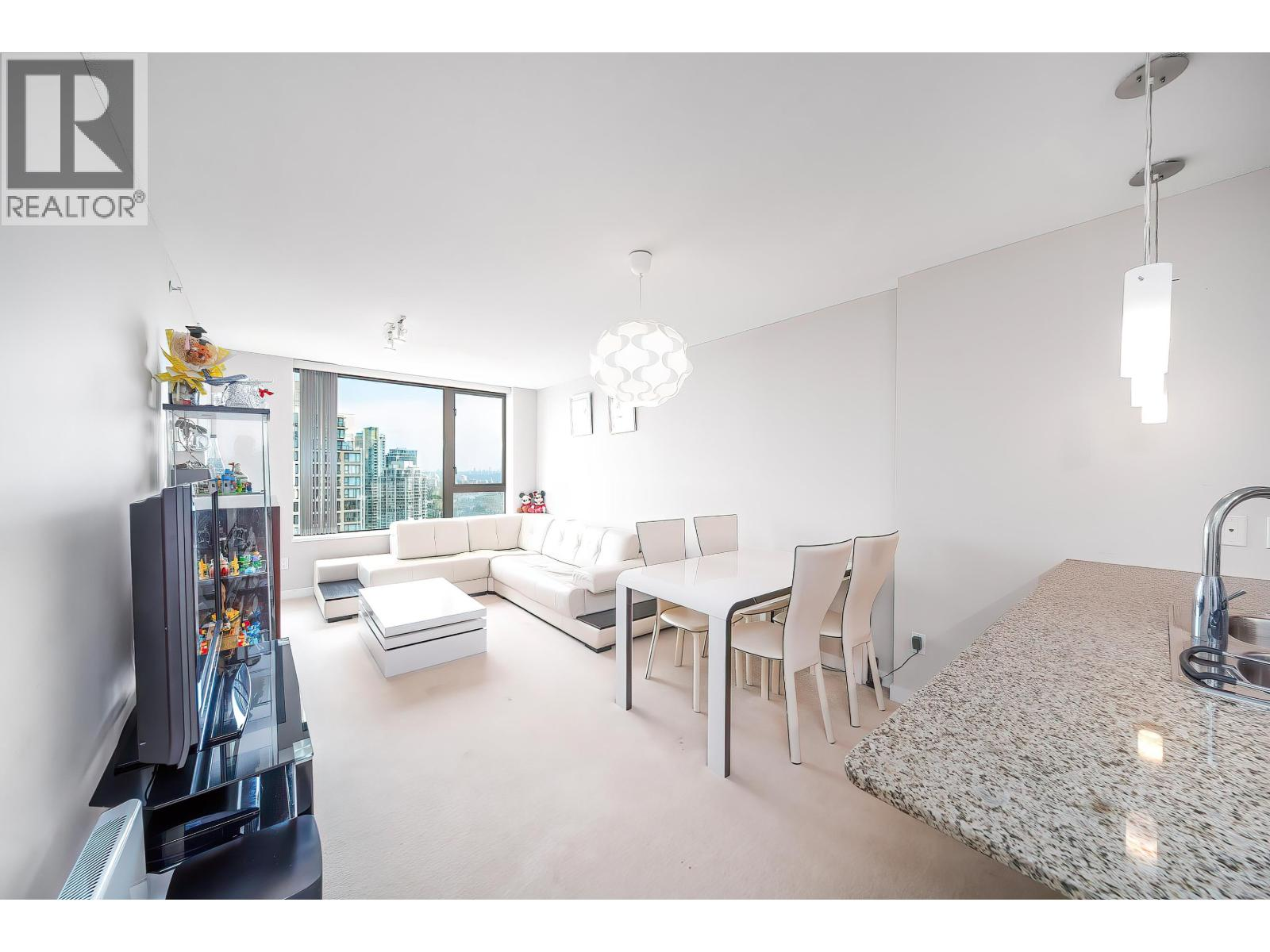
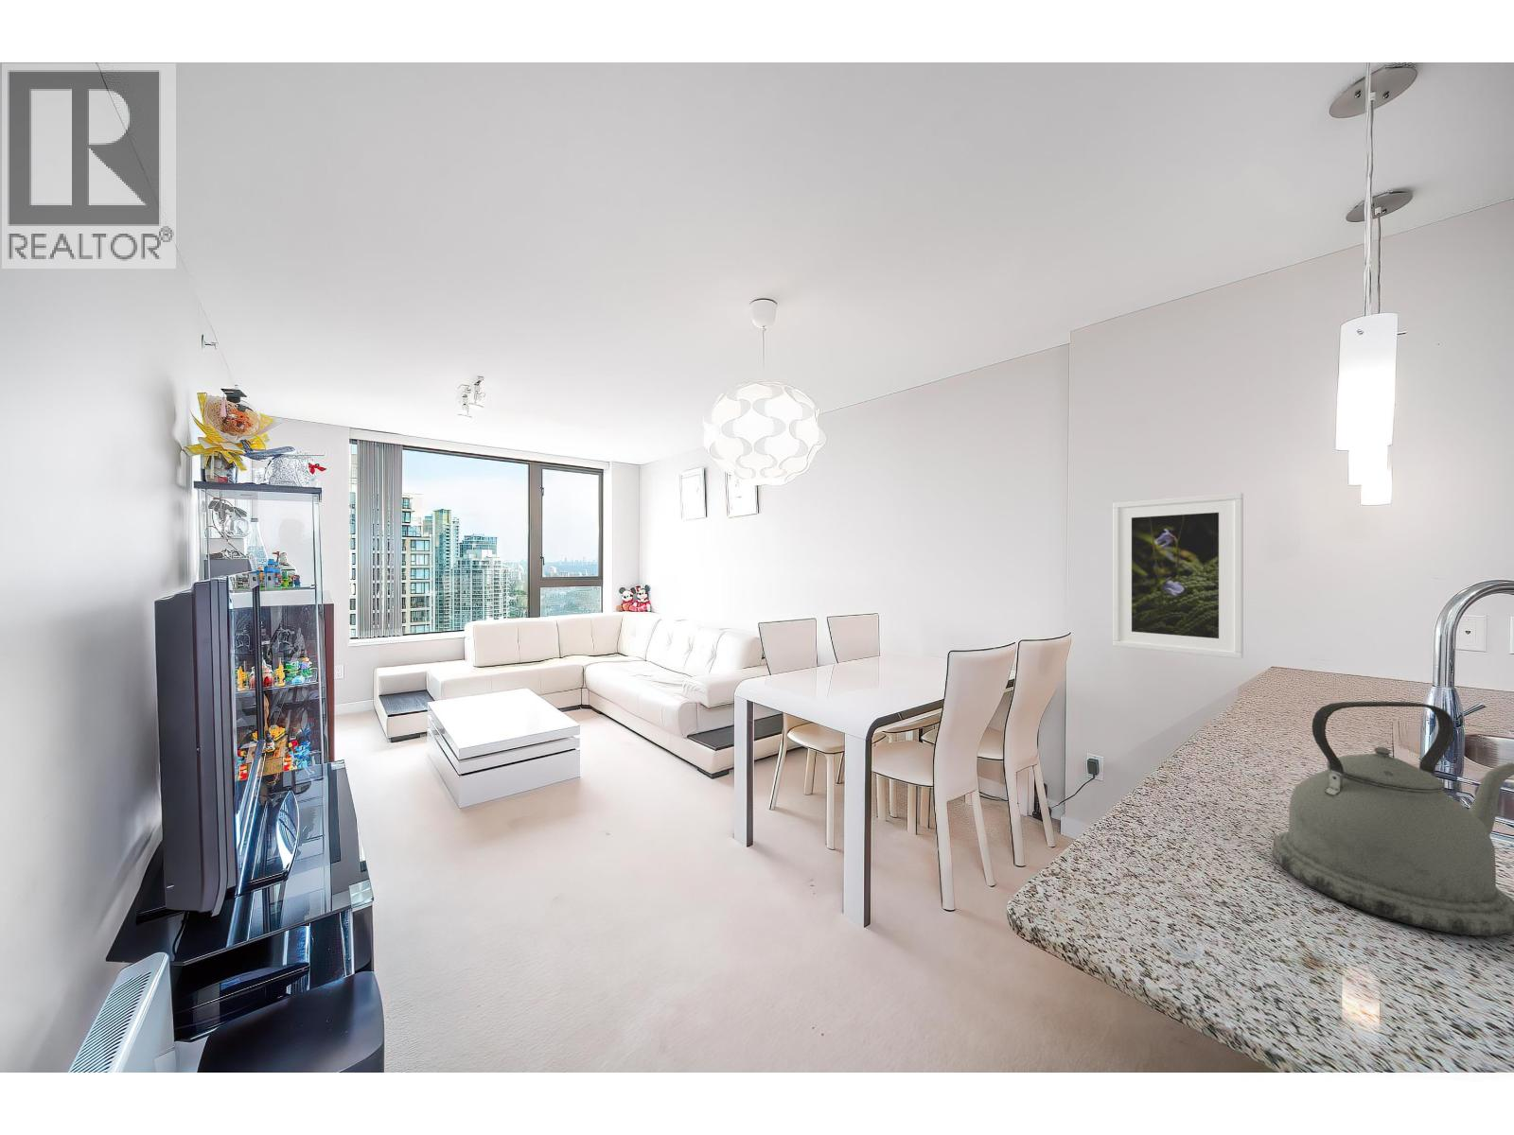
+ kettle (1388, 792)
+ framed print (1172, 575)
